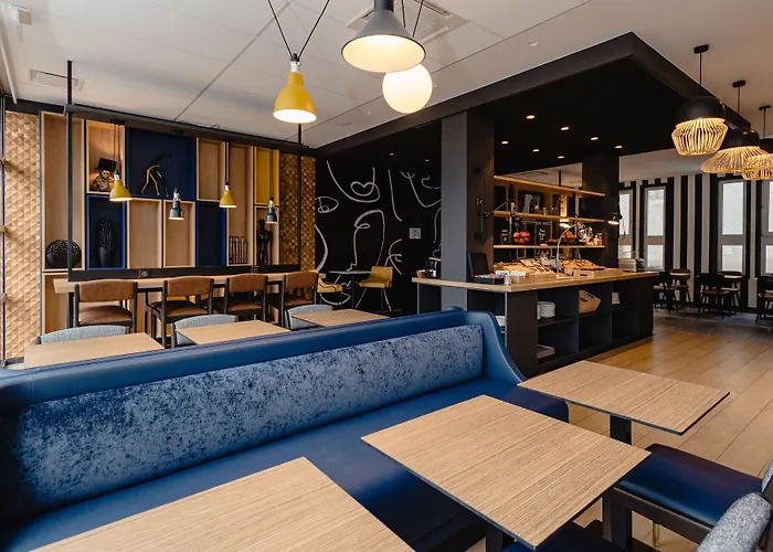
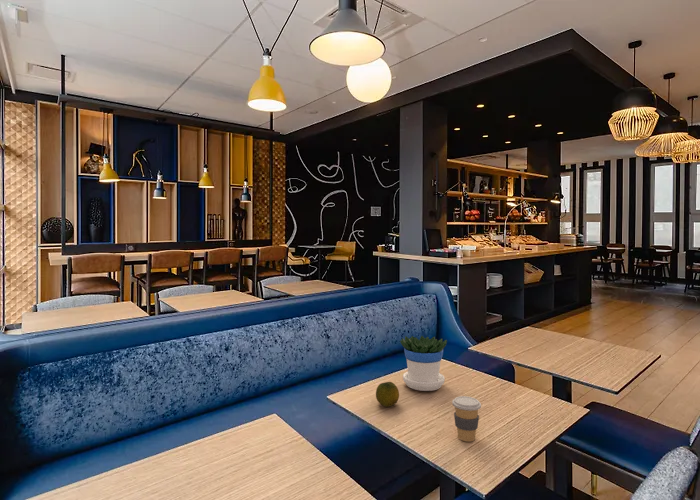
+ coffee cup (466, 419)
+ flowerpot (423, 362)
+ fruit (387, 393)
